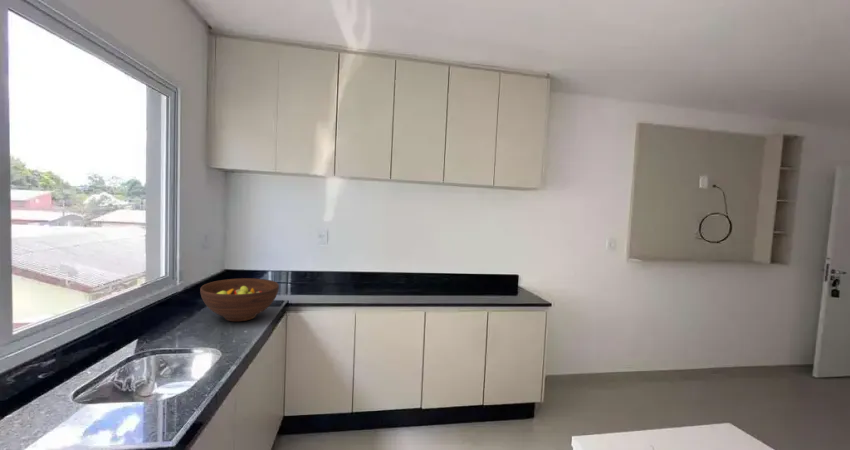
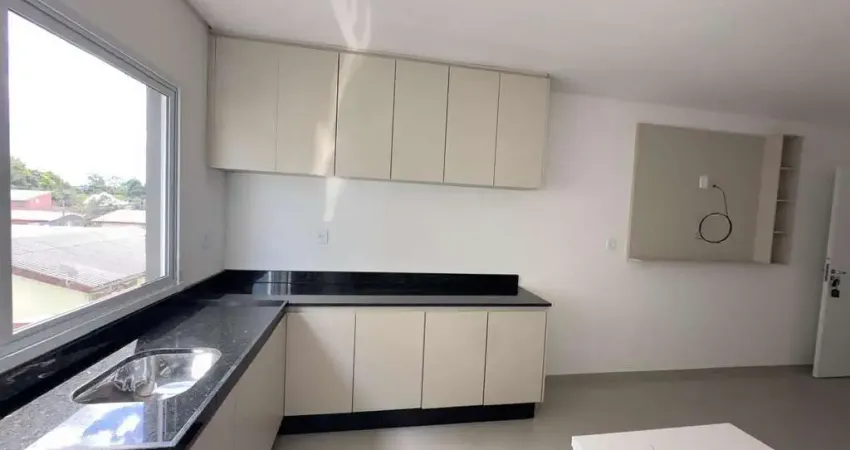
- fruit bowl (240, 301)
